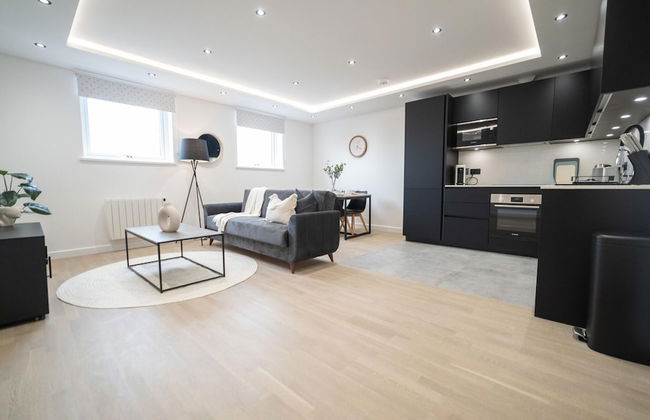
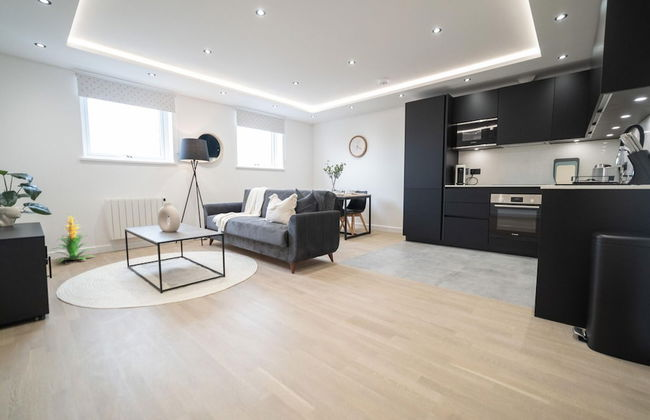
+ indoor plant (72, 236)
